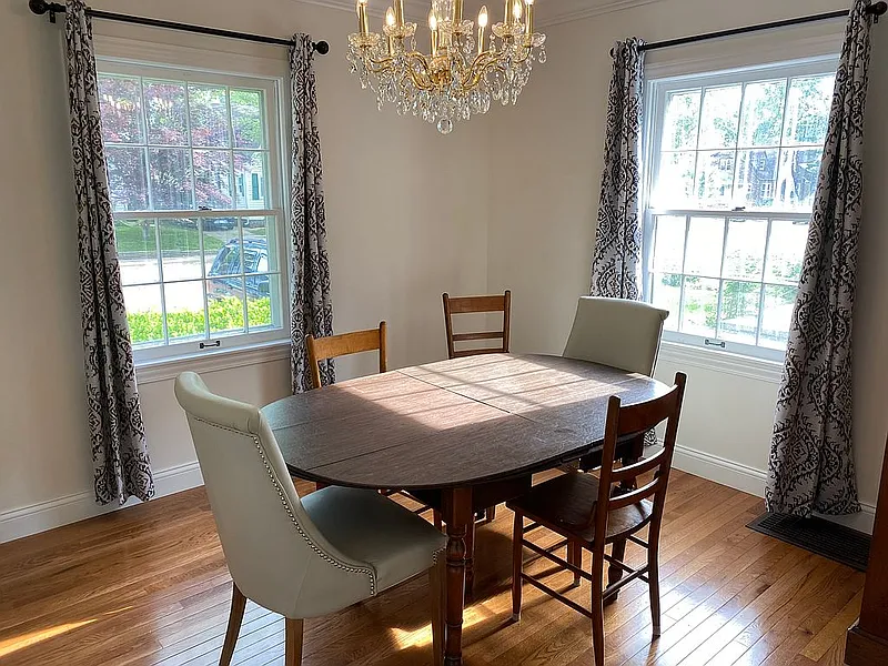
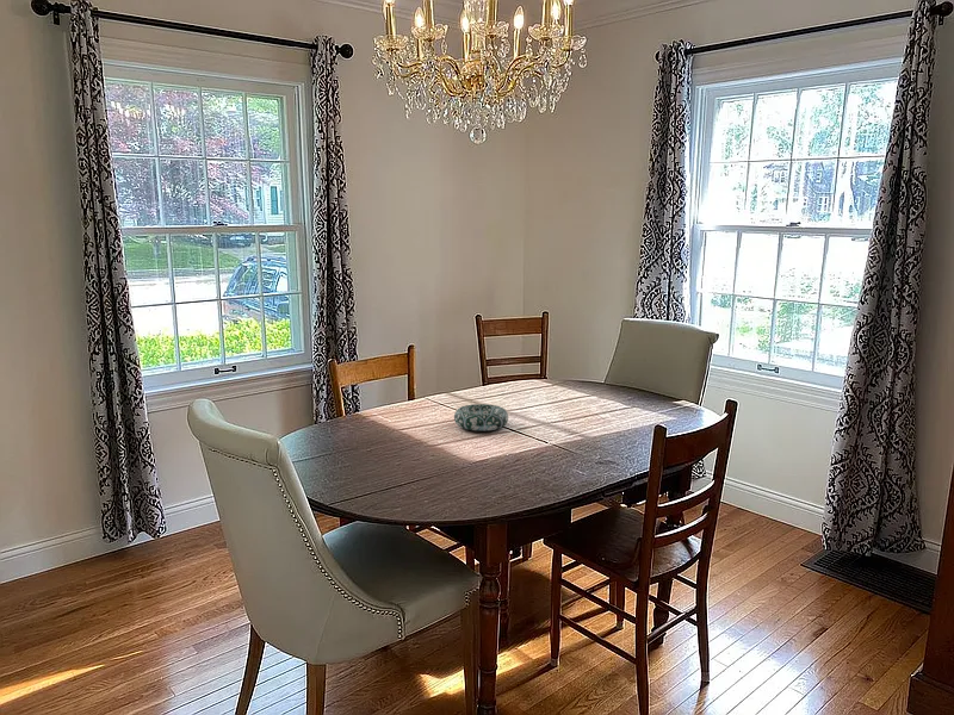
+ decorative bowl (481, 417)
